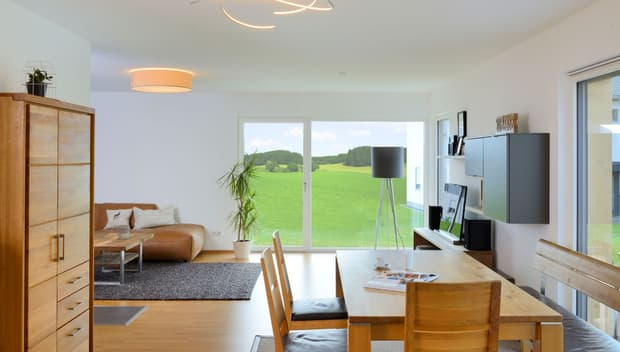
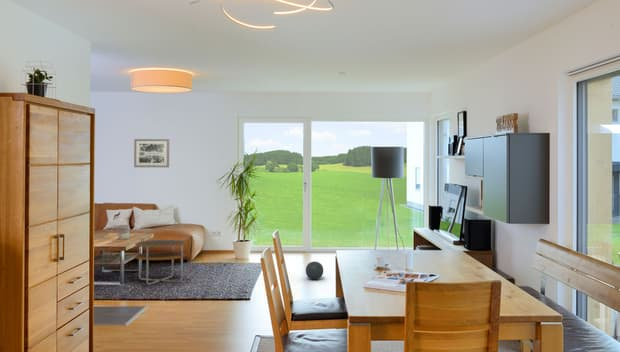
+ wall art (151, 153)
+ side table (160, 259)
+ ball (314, 270)
